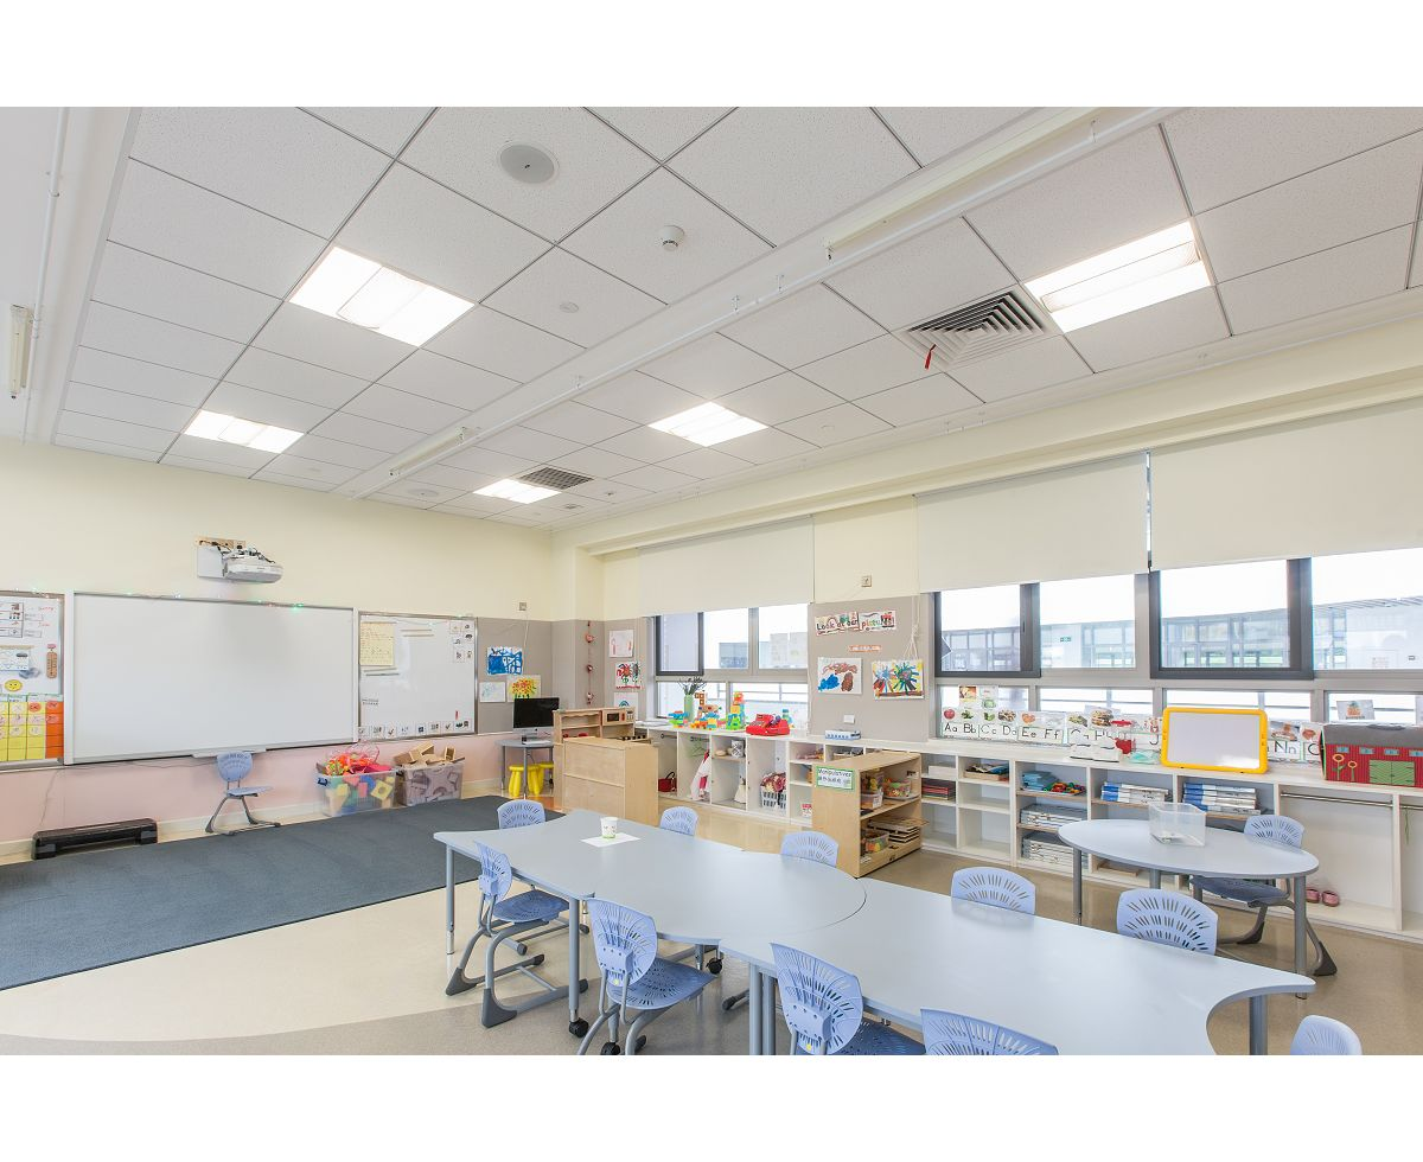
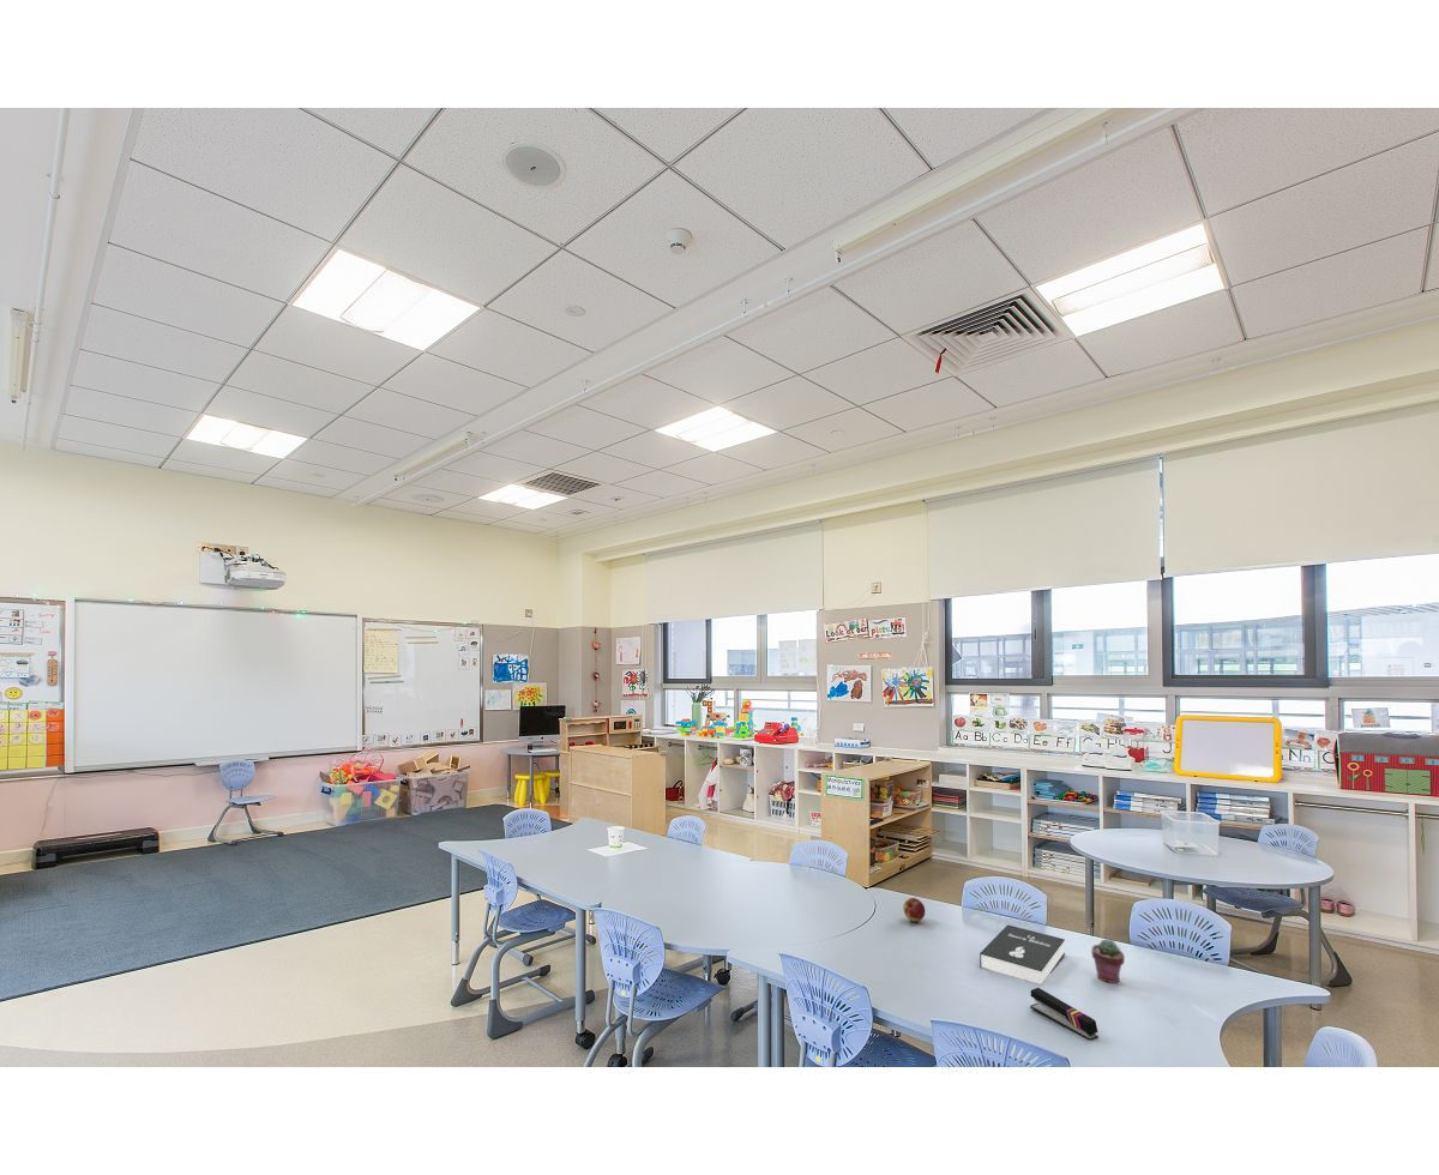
+ potted succulent (1107, 958)
+ stapler (1062, 1012)
+ booklet (1023, 953)
+ apple (914, 909)
